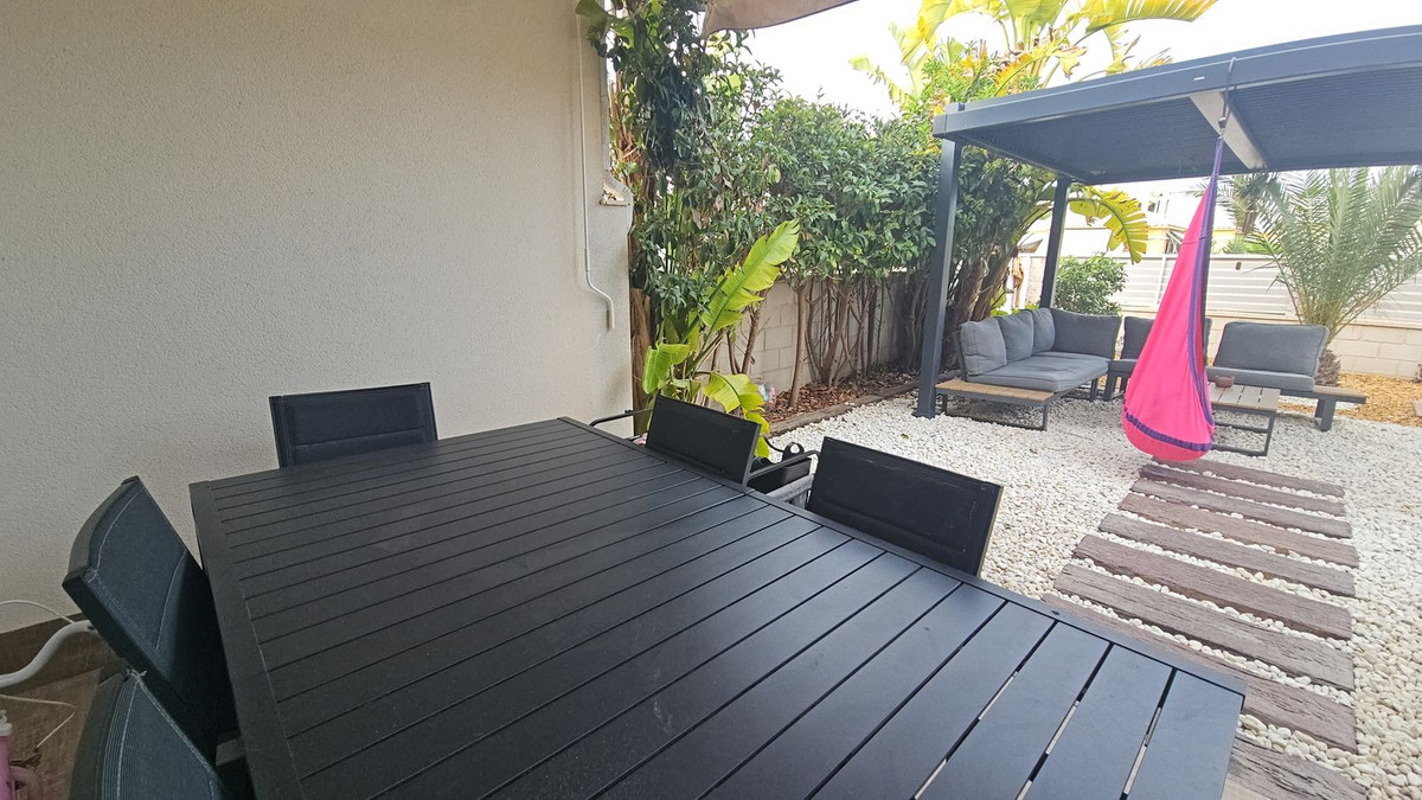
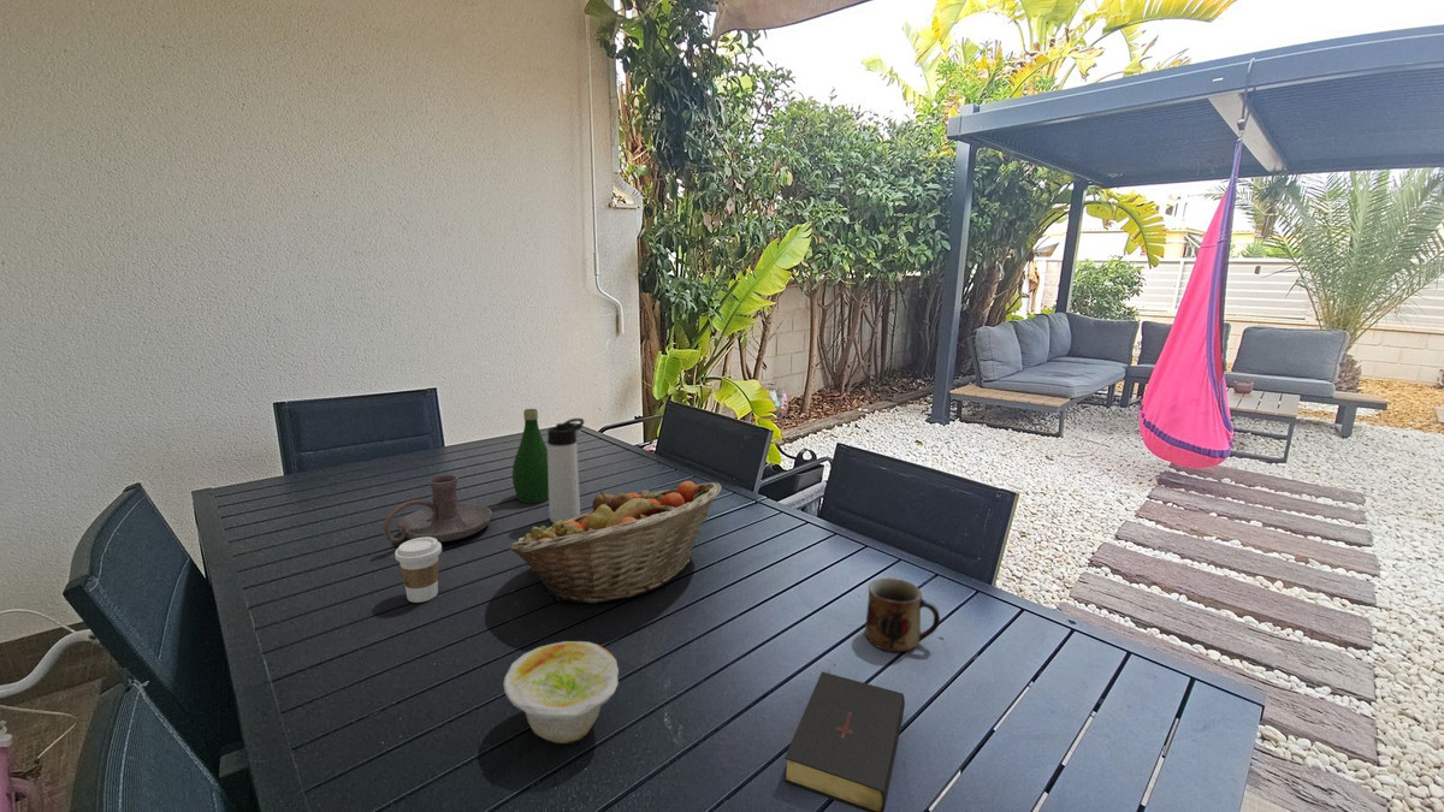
+ bowl (564, 699)
+ coffee cup (420, 569)
+ mug (898, 614)
+ bottle (532, 454)
+ candle holder (436, 509)
+ bible (852, 724)
+ fruit basket (622, 529)
+ thermos bottle (568, 470)
